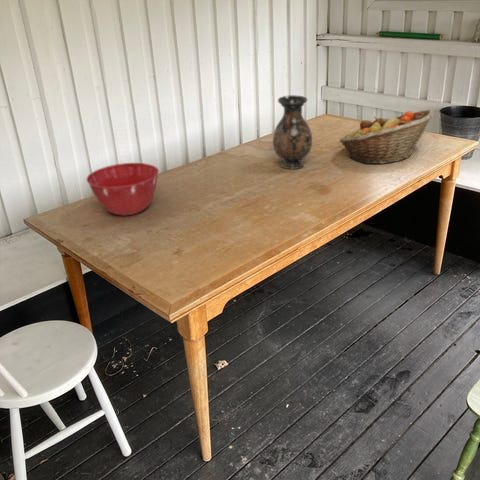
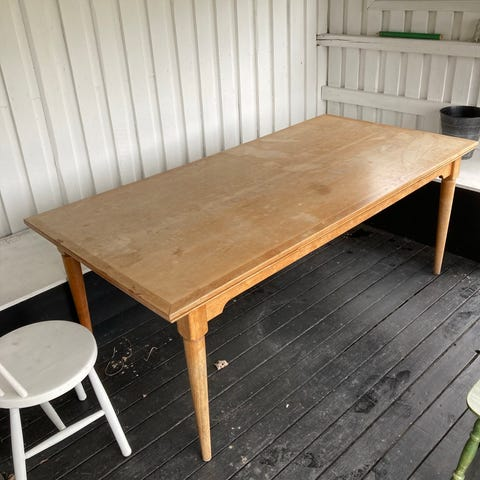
- fruit basket (386, 133)
- vase (292, 132)
- mixing bowl (125, 191)
